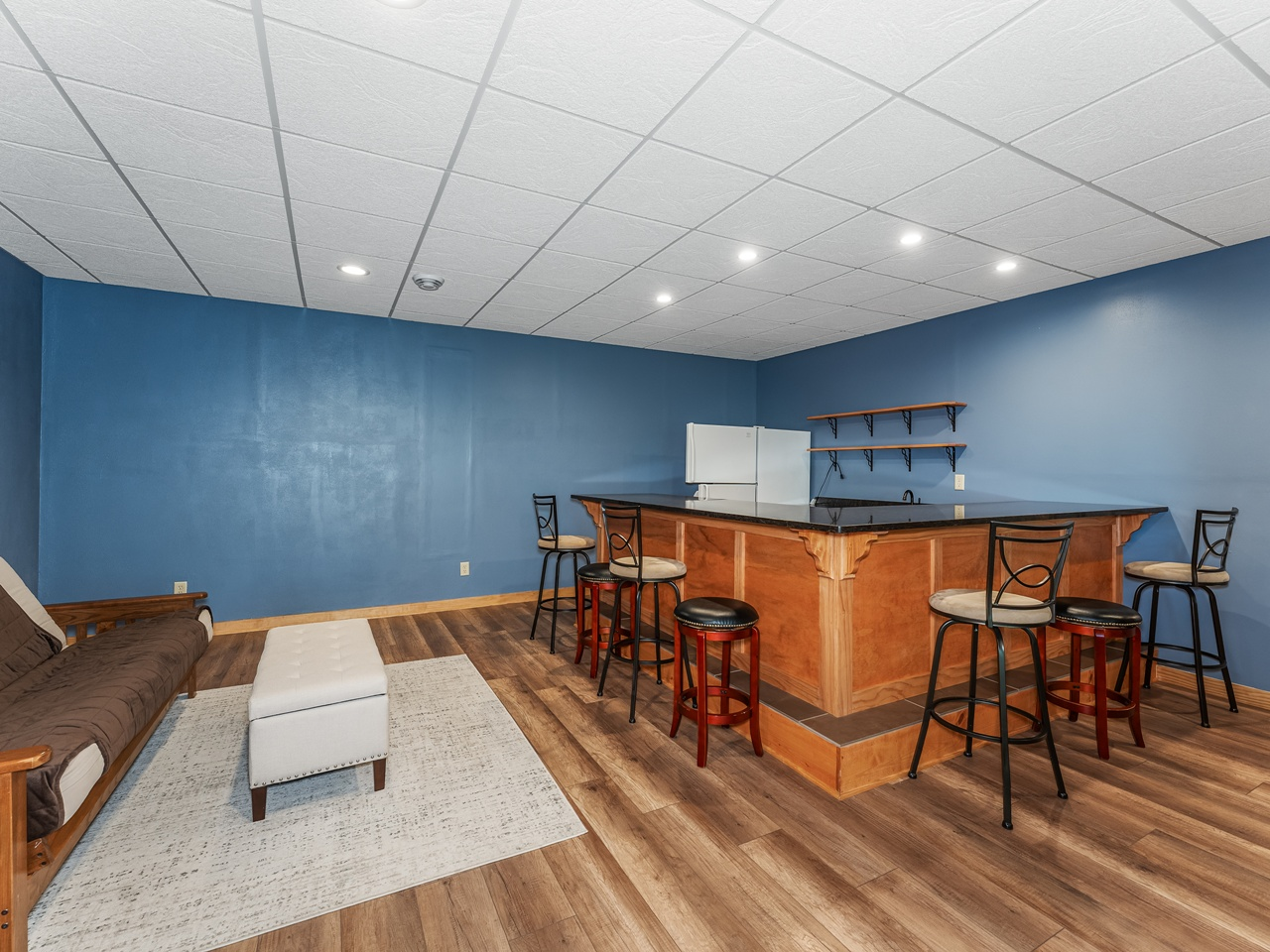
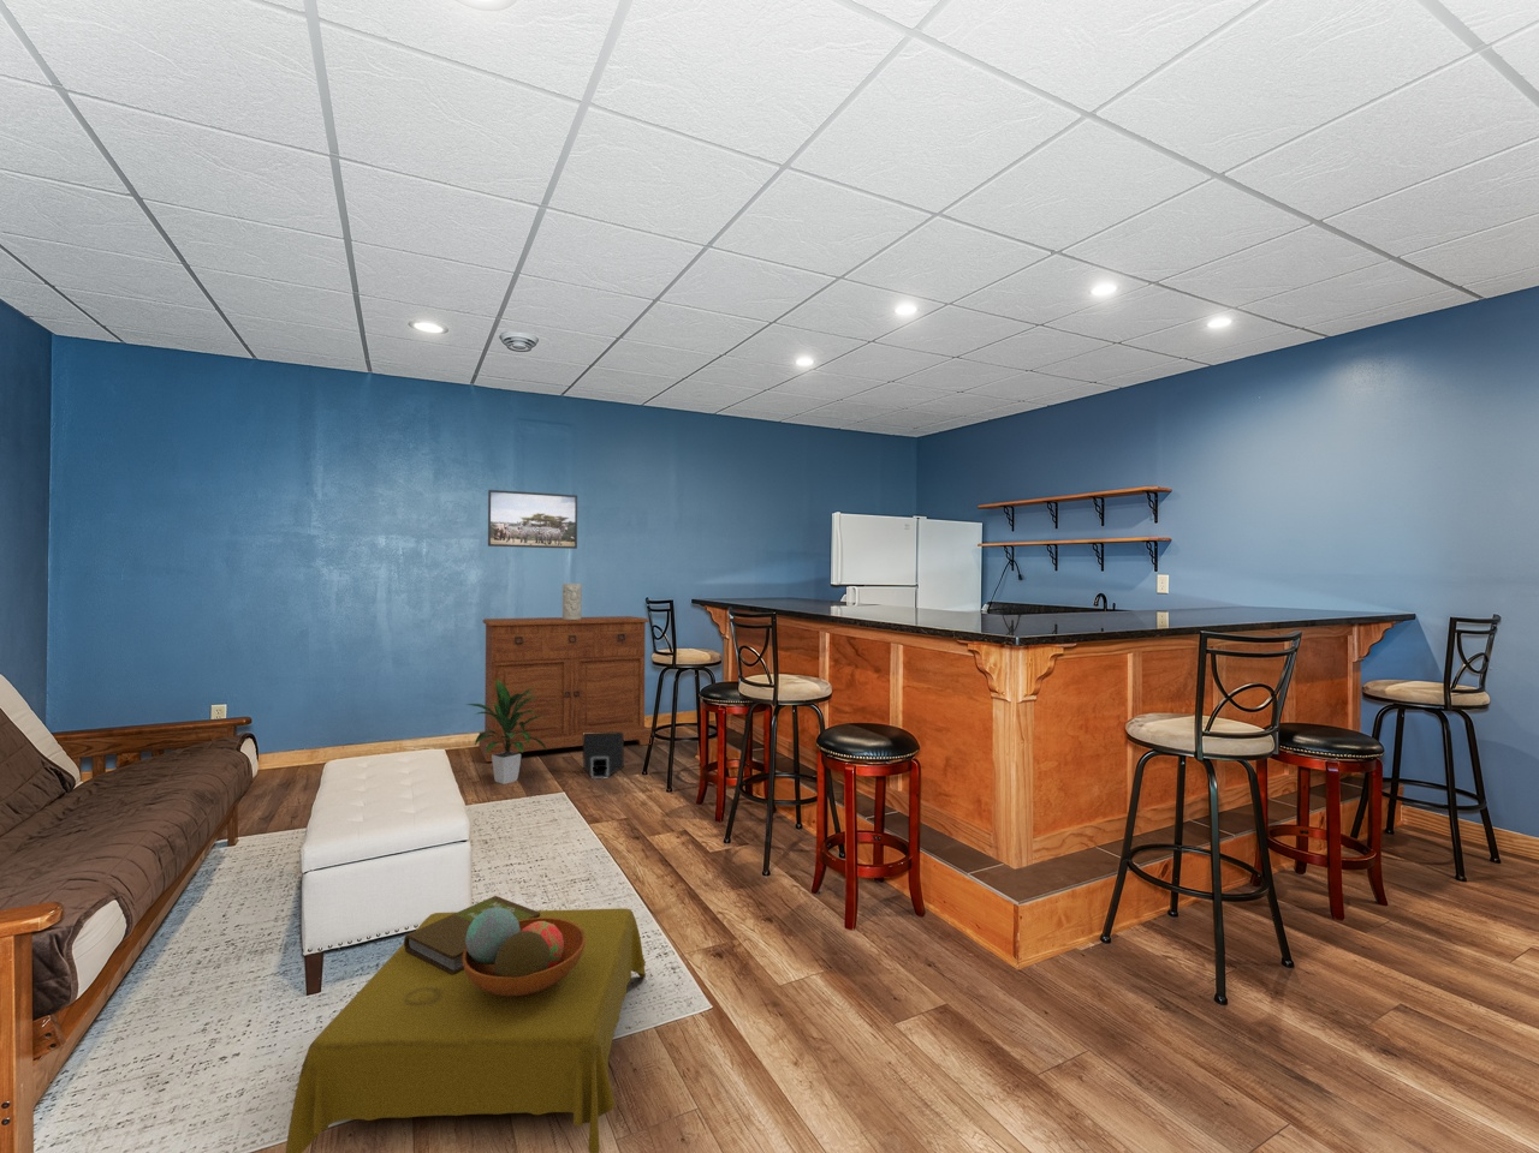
+ side table (499, 974)
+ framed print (534, 518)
+ speaker (601, 753)
+ sideboard (565, 681)
+ indoor plant (510, 730)
+ decorative vase (571, 601)
